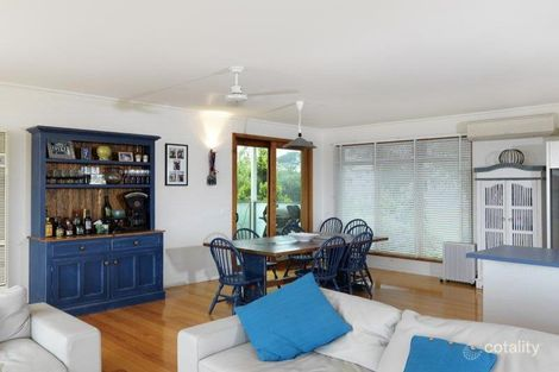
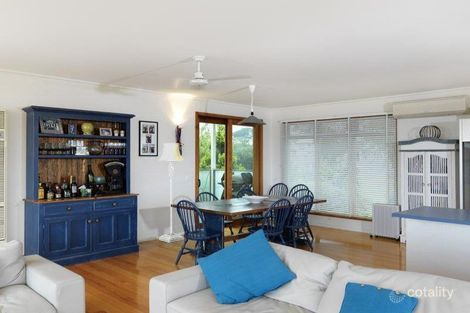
+ floor lamp (171, 191)
